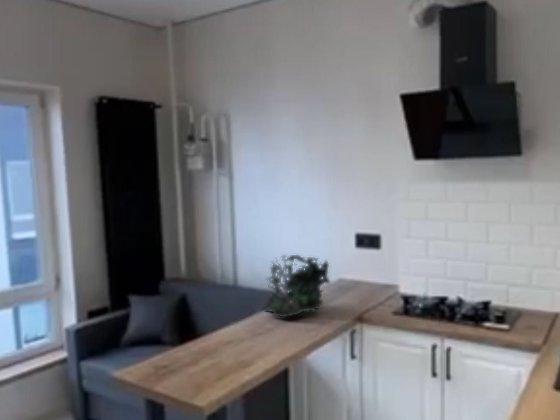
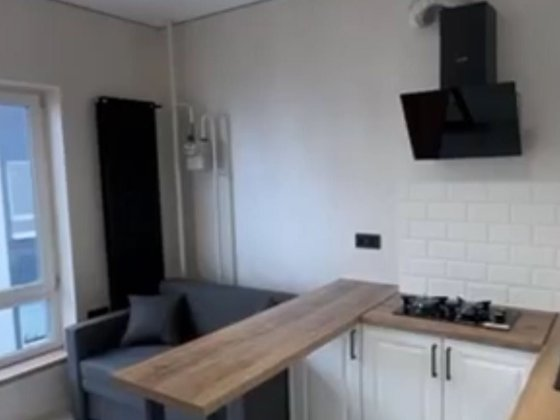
- plant (290, 282)
